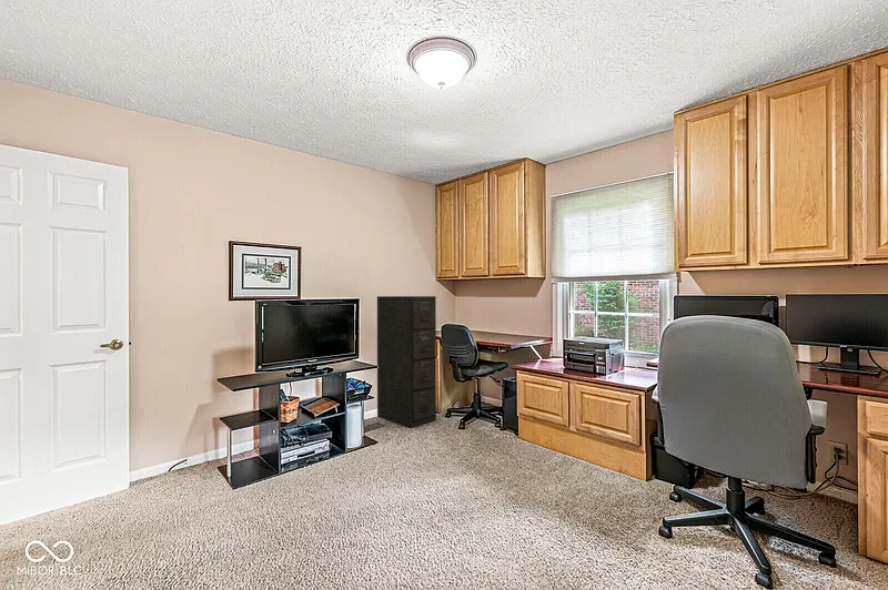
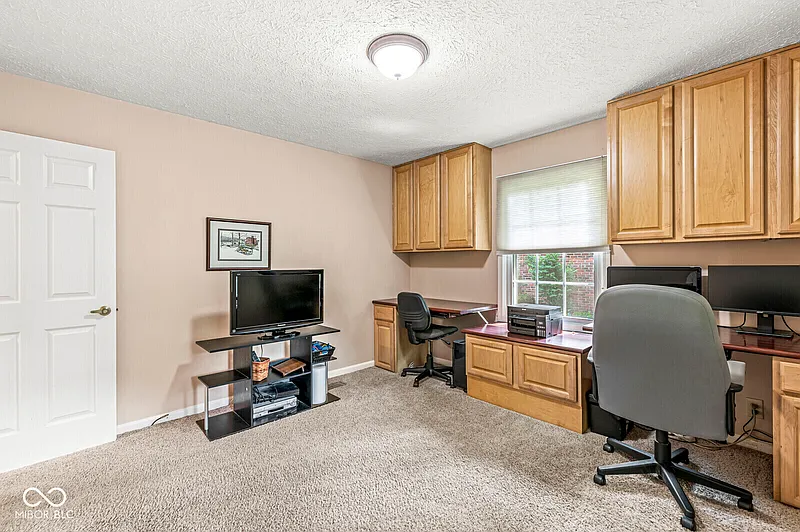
- filing cabinet (407, 357)
